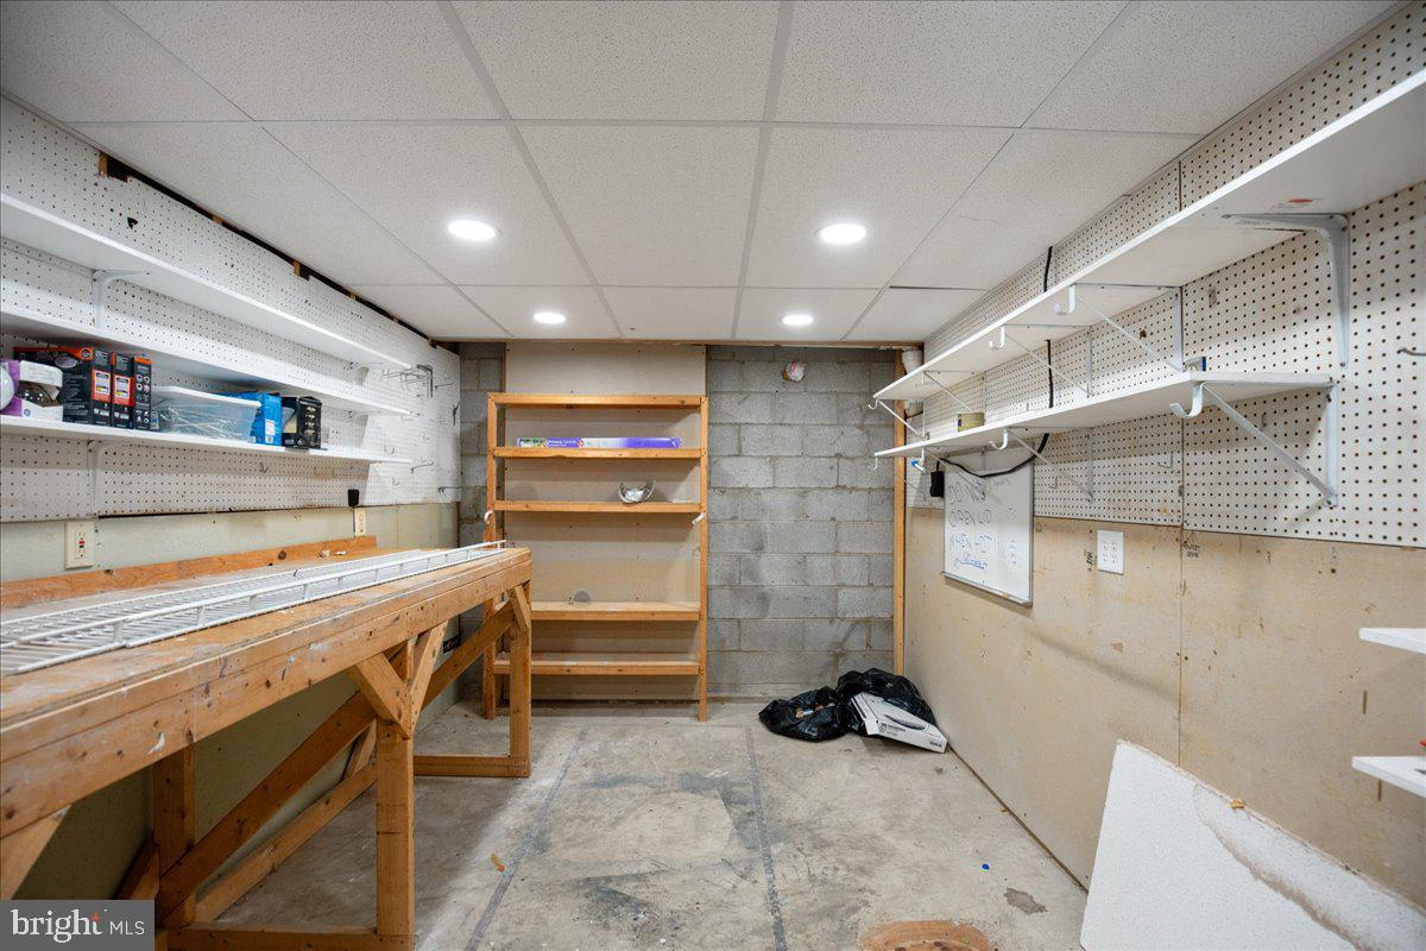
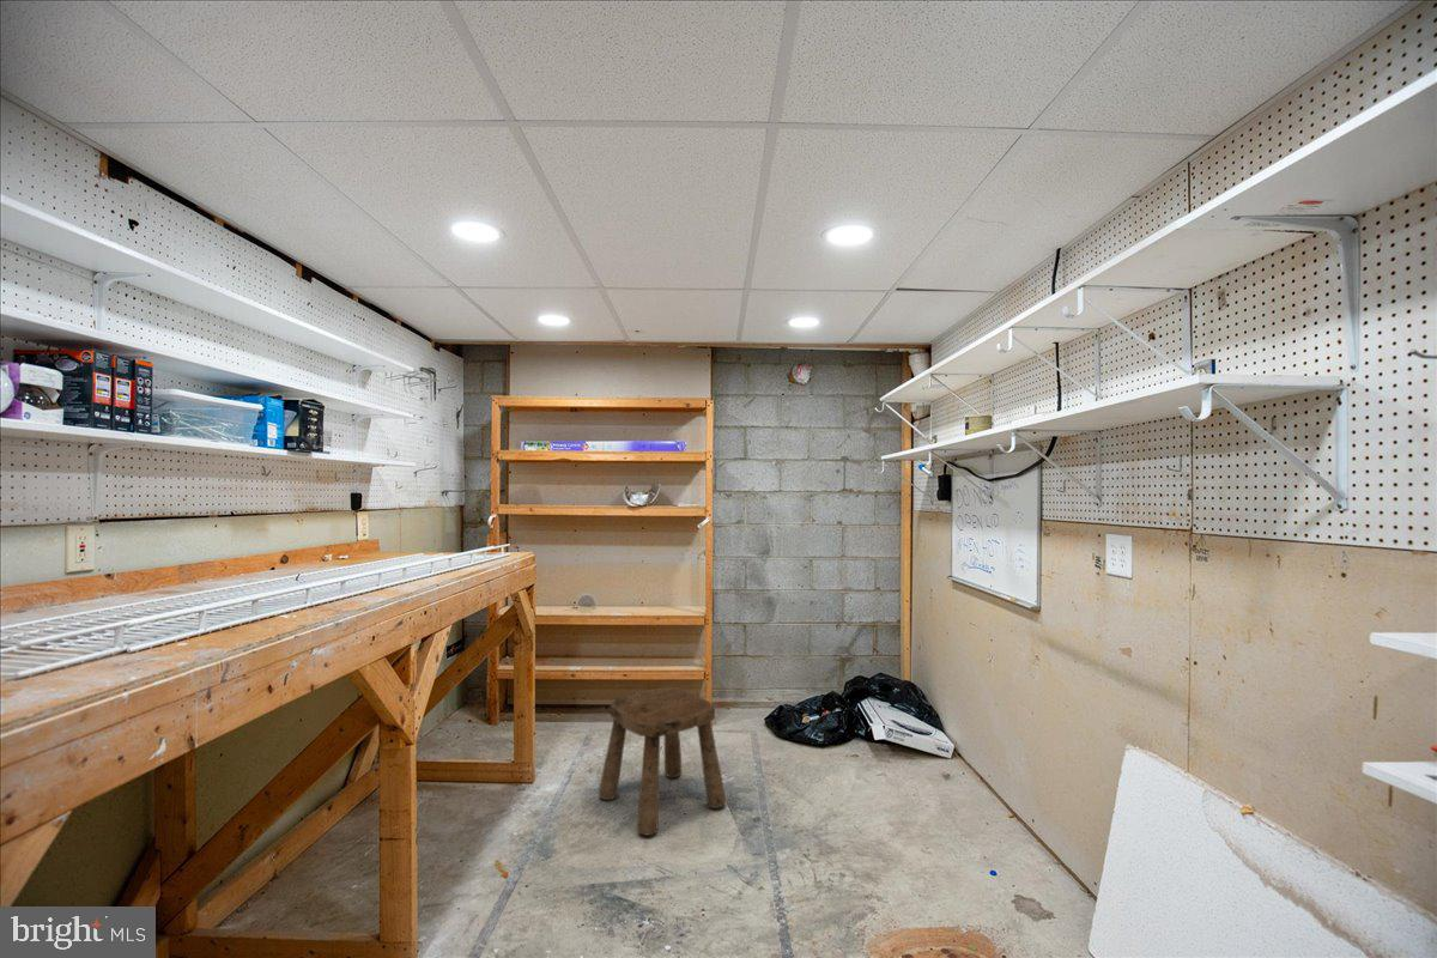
+ stool (659, 752)
